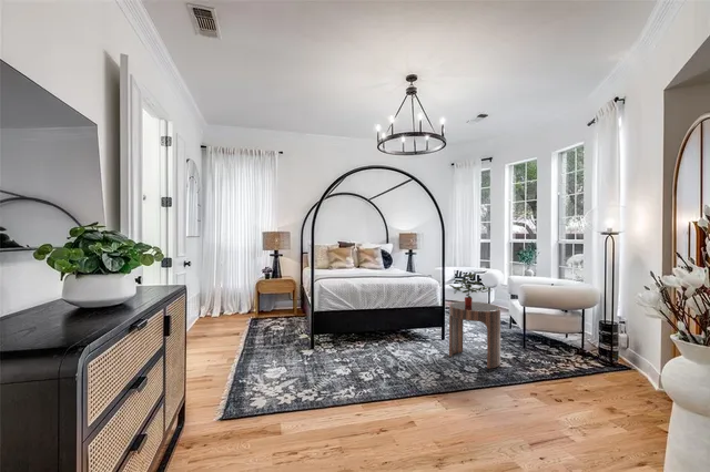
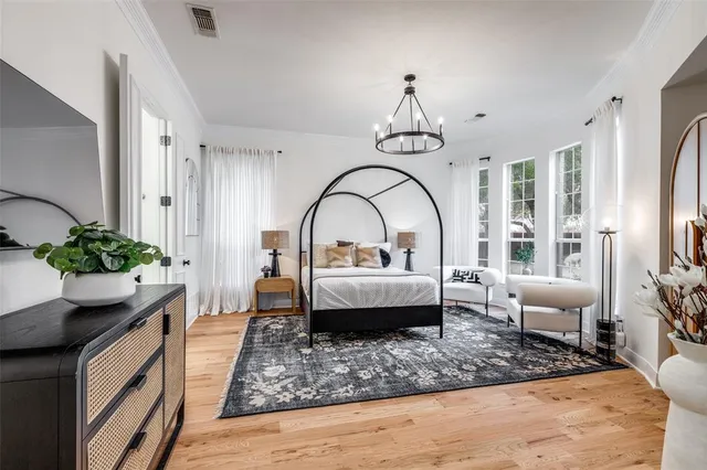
- side table (474, 320)
- potted plant (469, 289)
